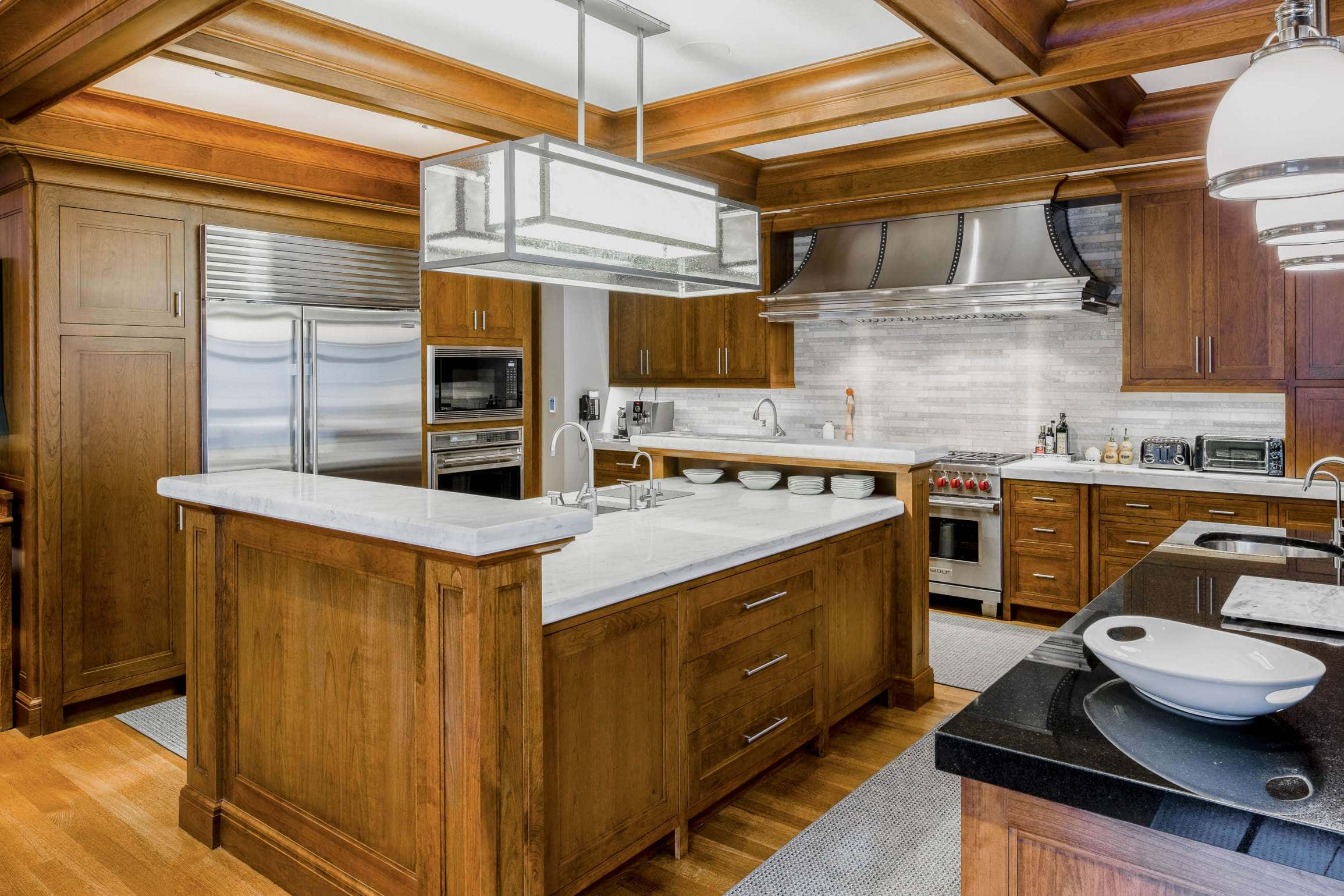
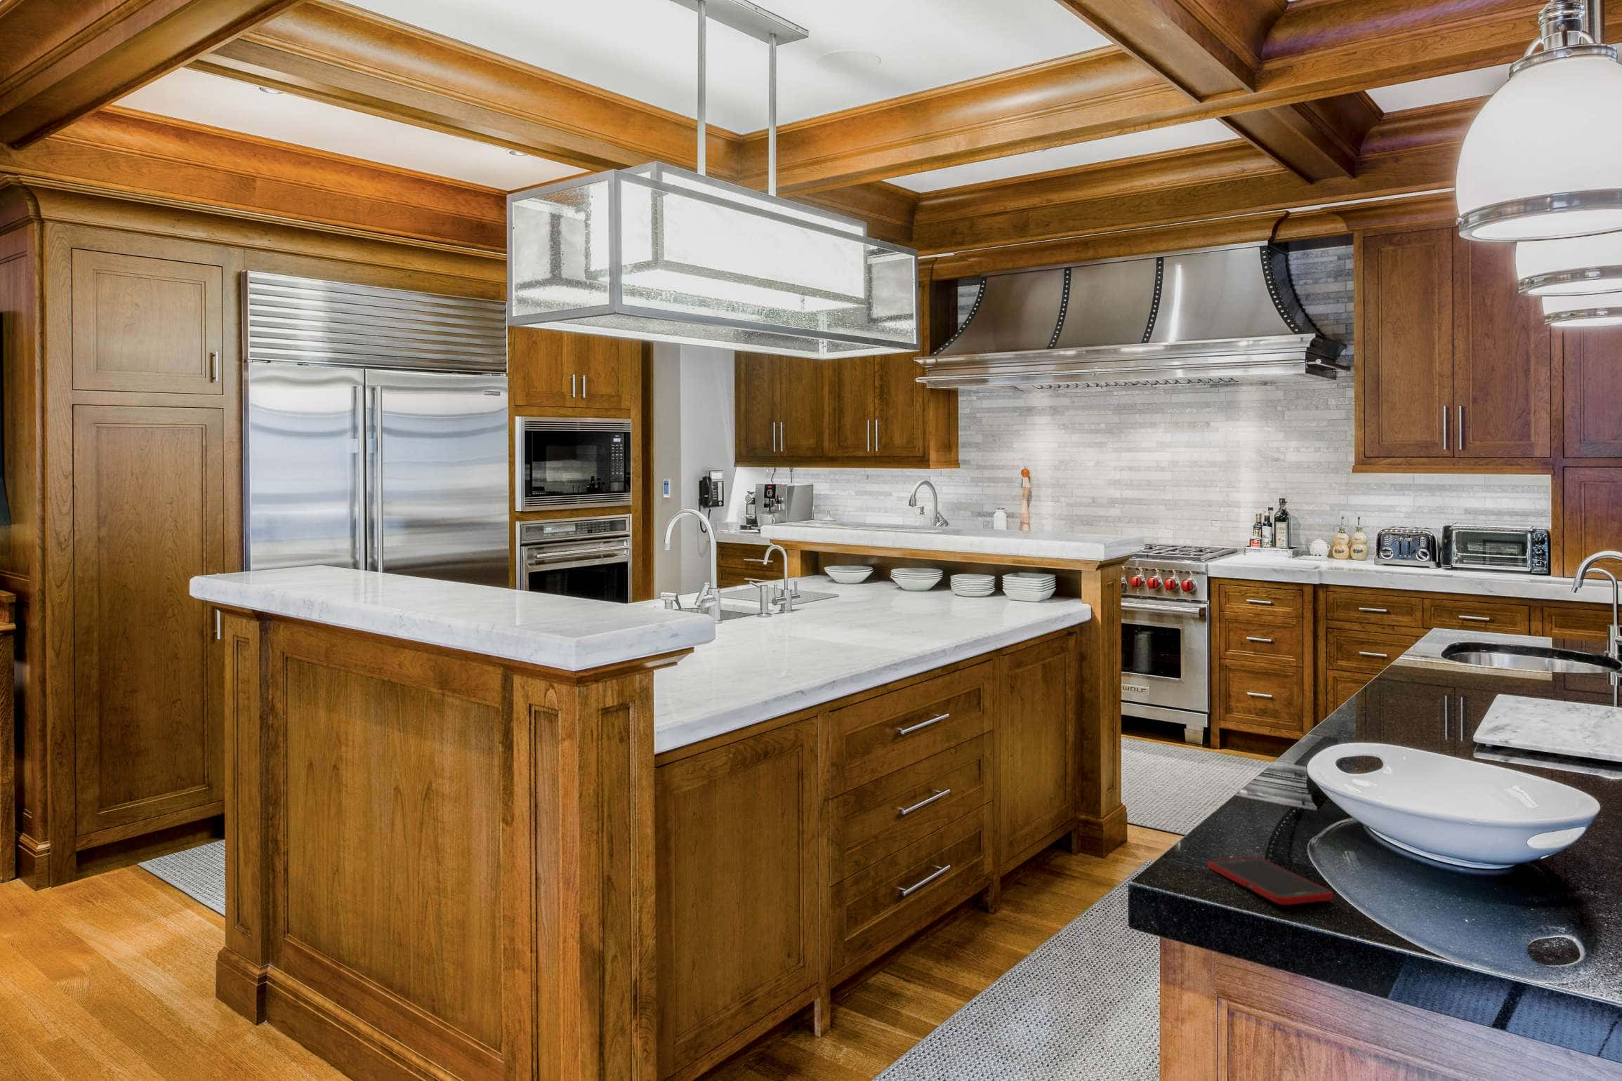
+ cell phone (1267, 880)
